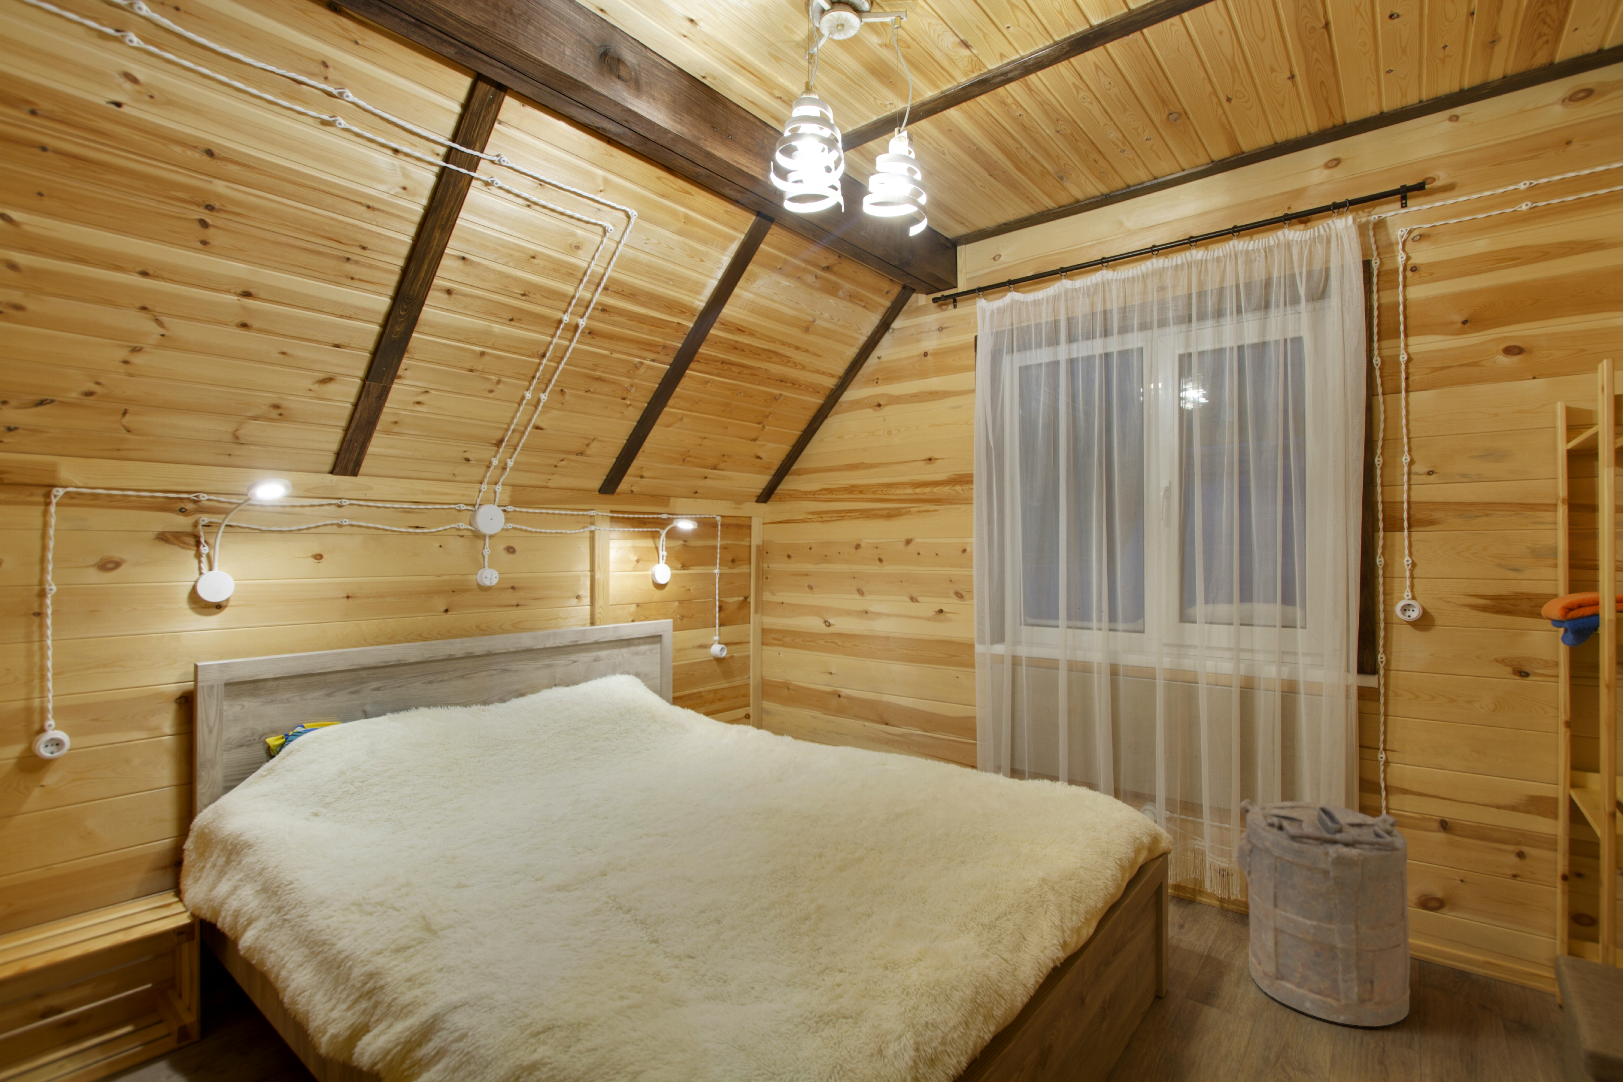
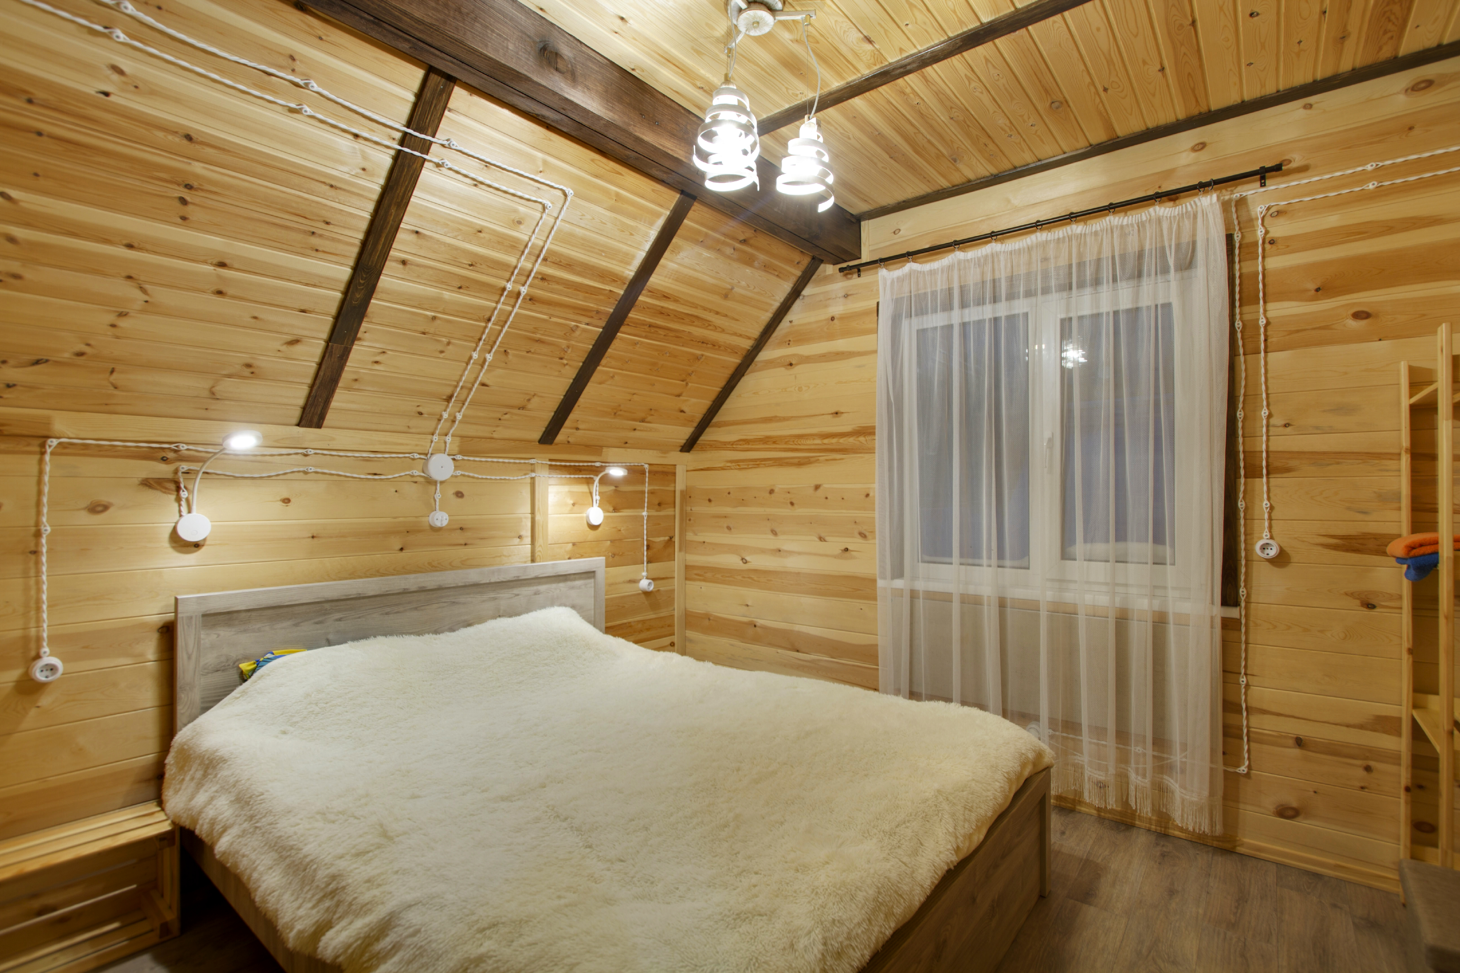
- laundry hamper (1316, 894)
